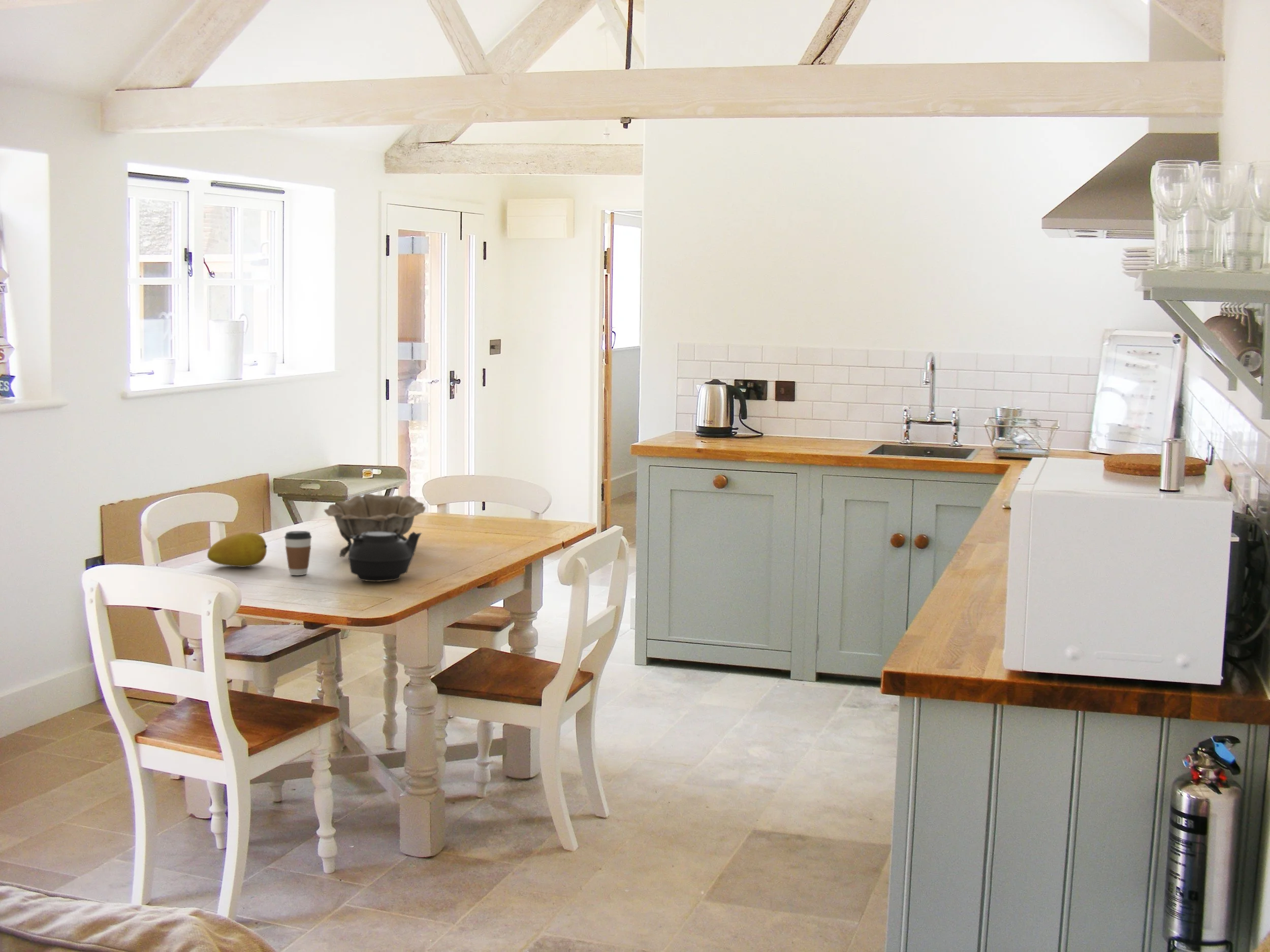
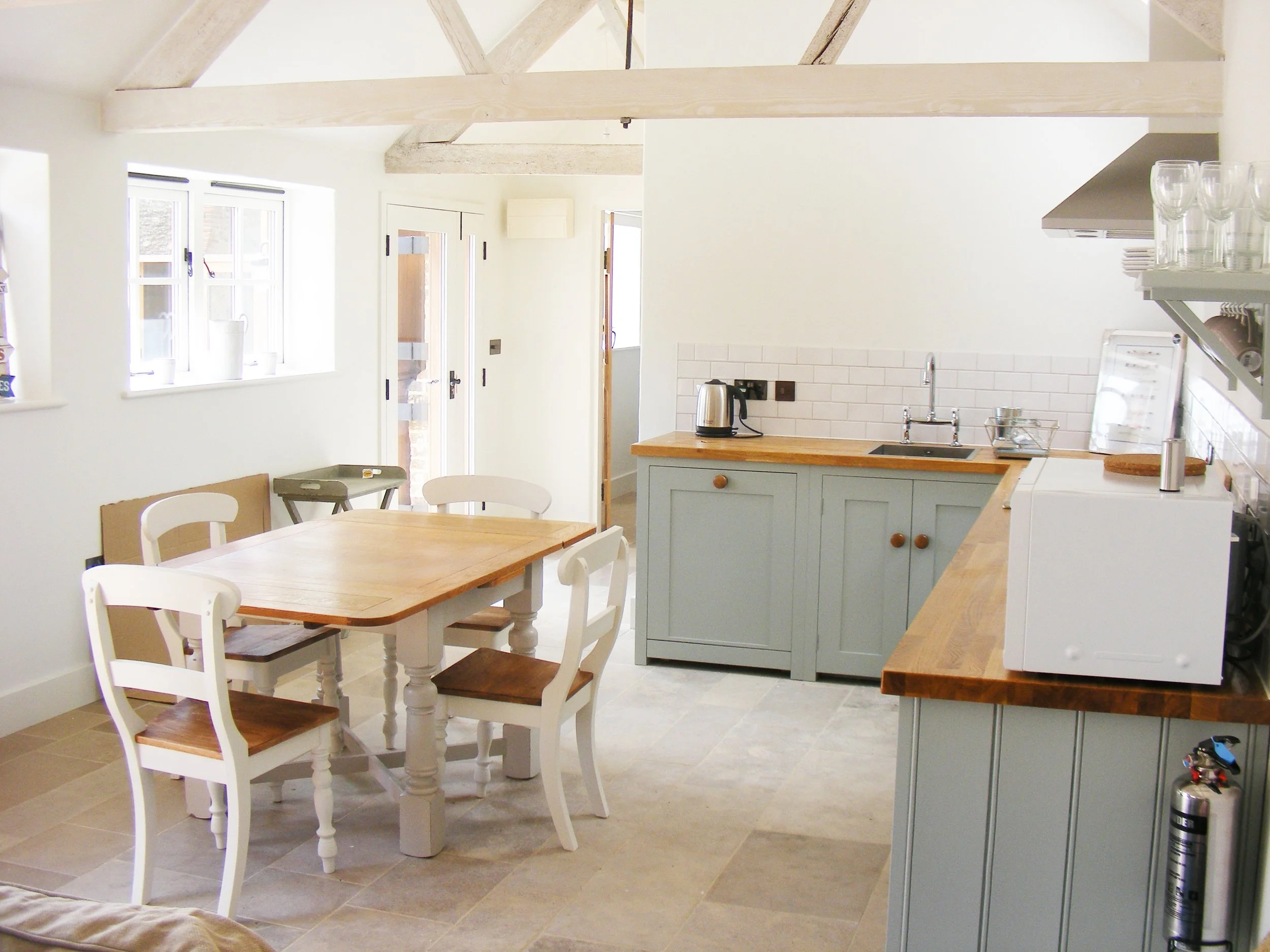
- fruit (237, 549)
- teapot (386, 555)
- decorative bowl (375, 526)
- coffee cup (298, 552)
